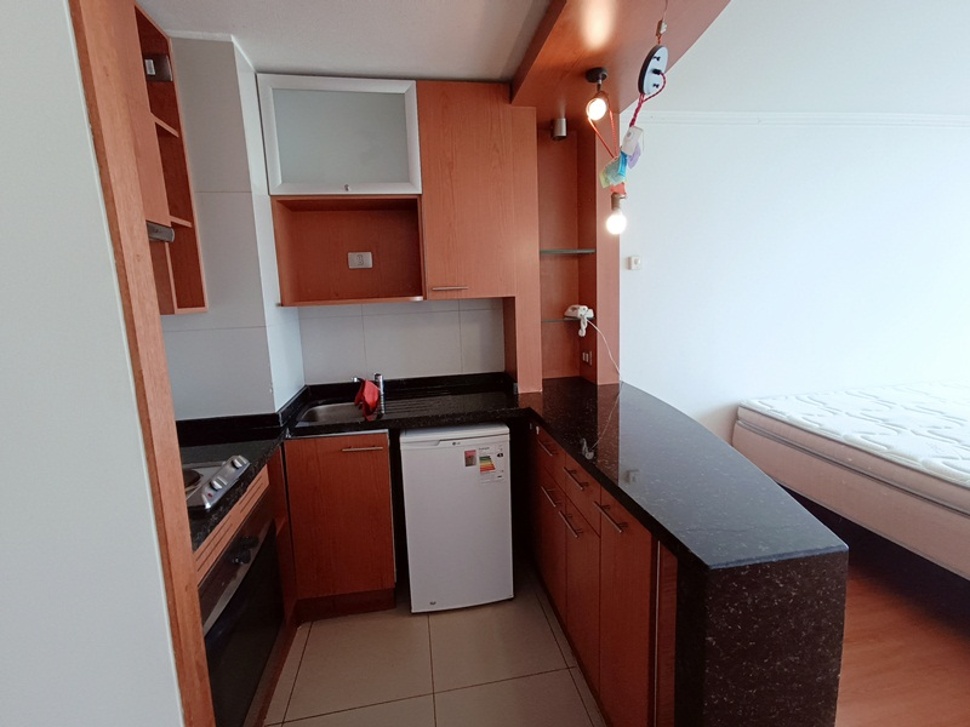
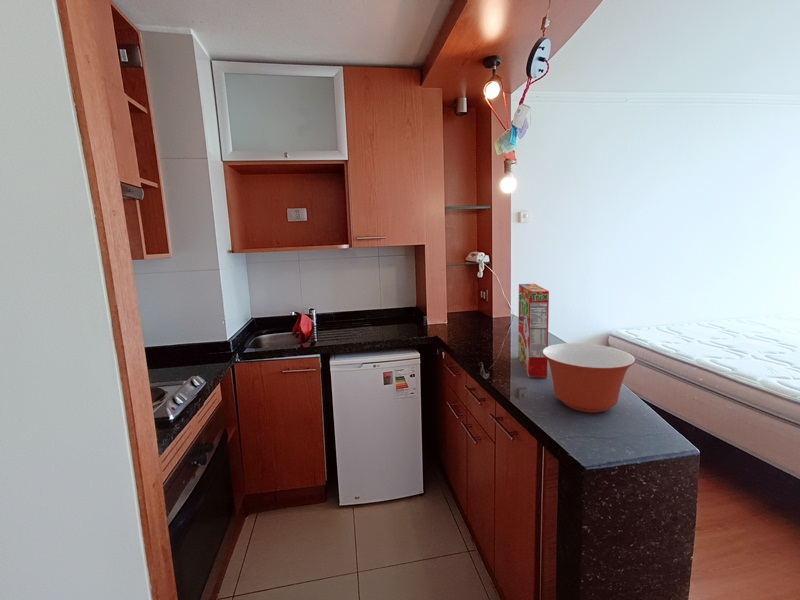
+ cereal box (532, 327)
+ mixing bowl (585, 378)
